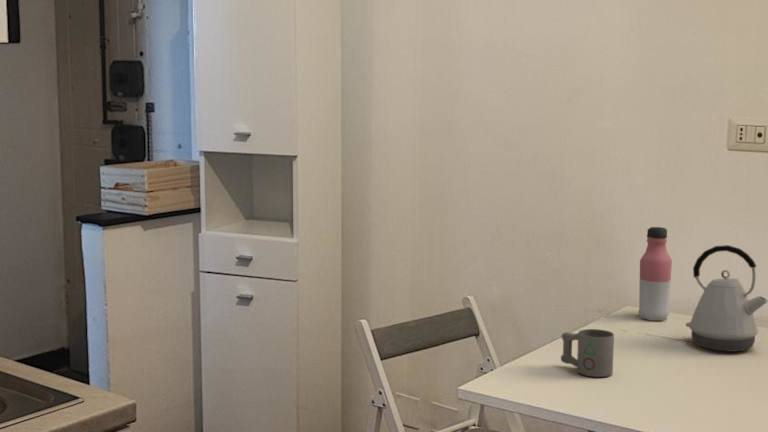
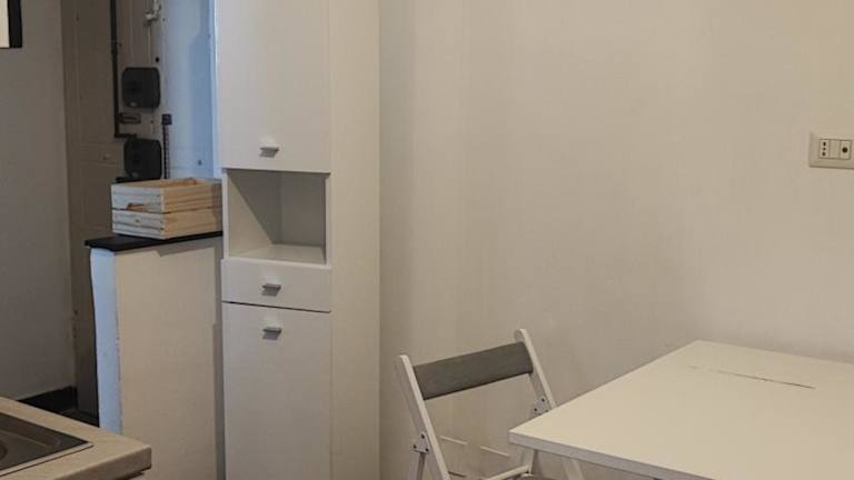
- mug (586, 351)
- water bottle (655, 273)
- kettle (727, 296)
